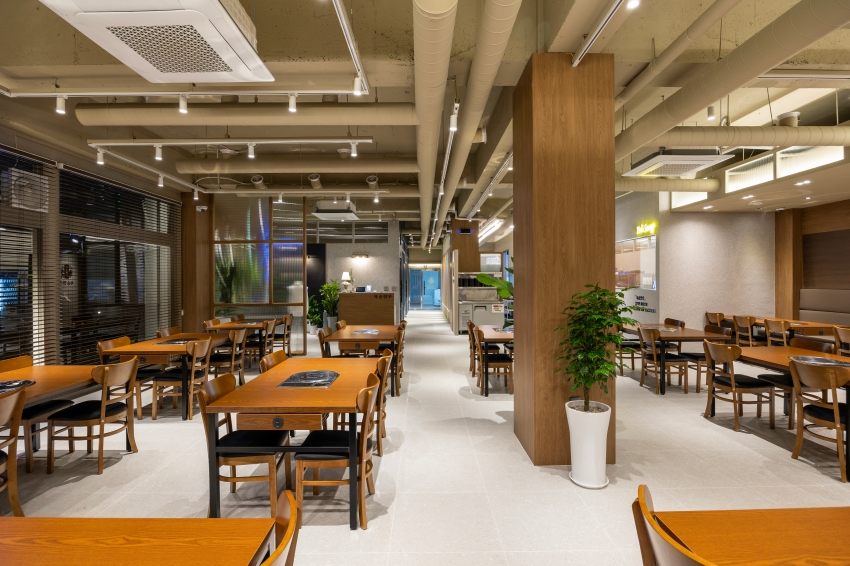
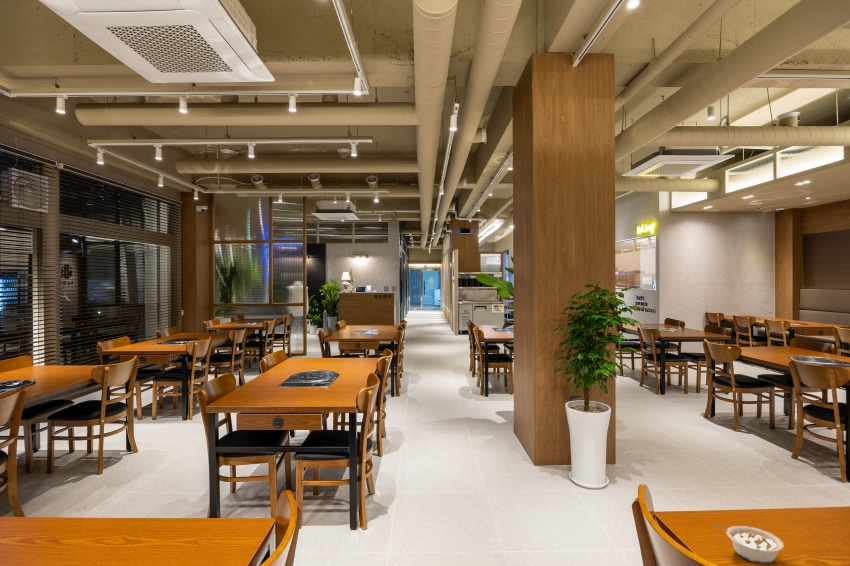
+ legume (752, 544)
